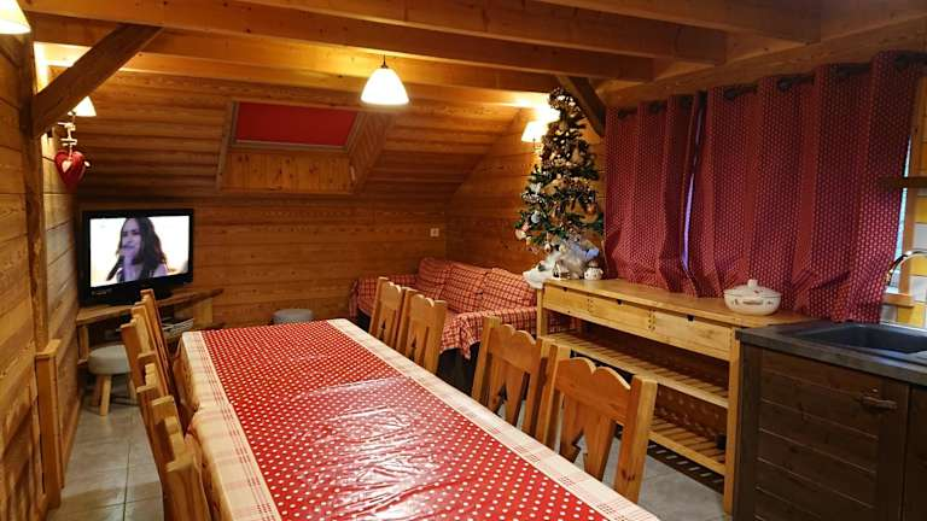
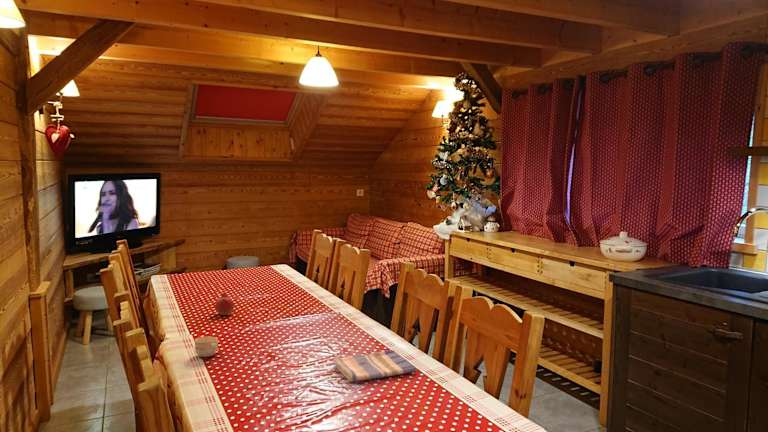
+ fruit (224, 304)
+ dish towel (373, 364)
+ cup (207, 348)
